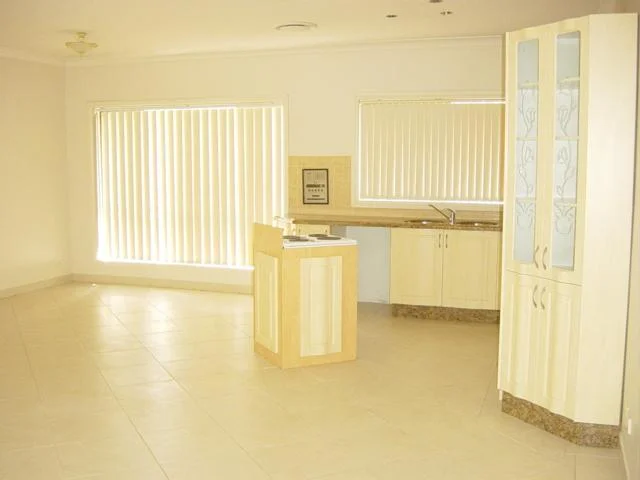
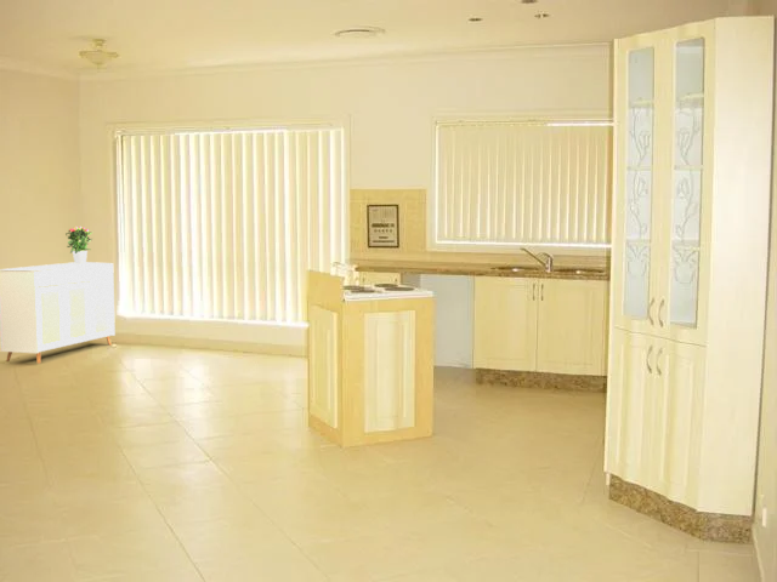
+ potted flower (79, 245)
+ sideboard (61, 309)
